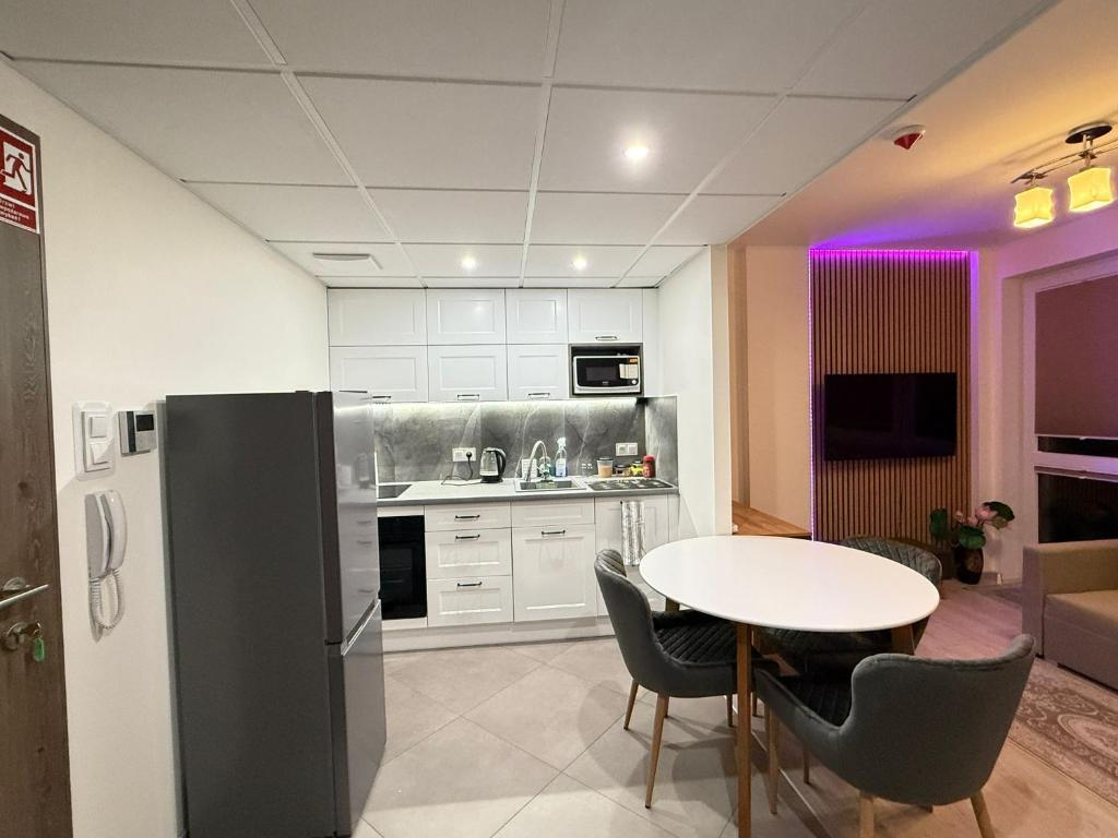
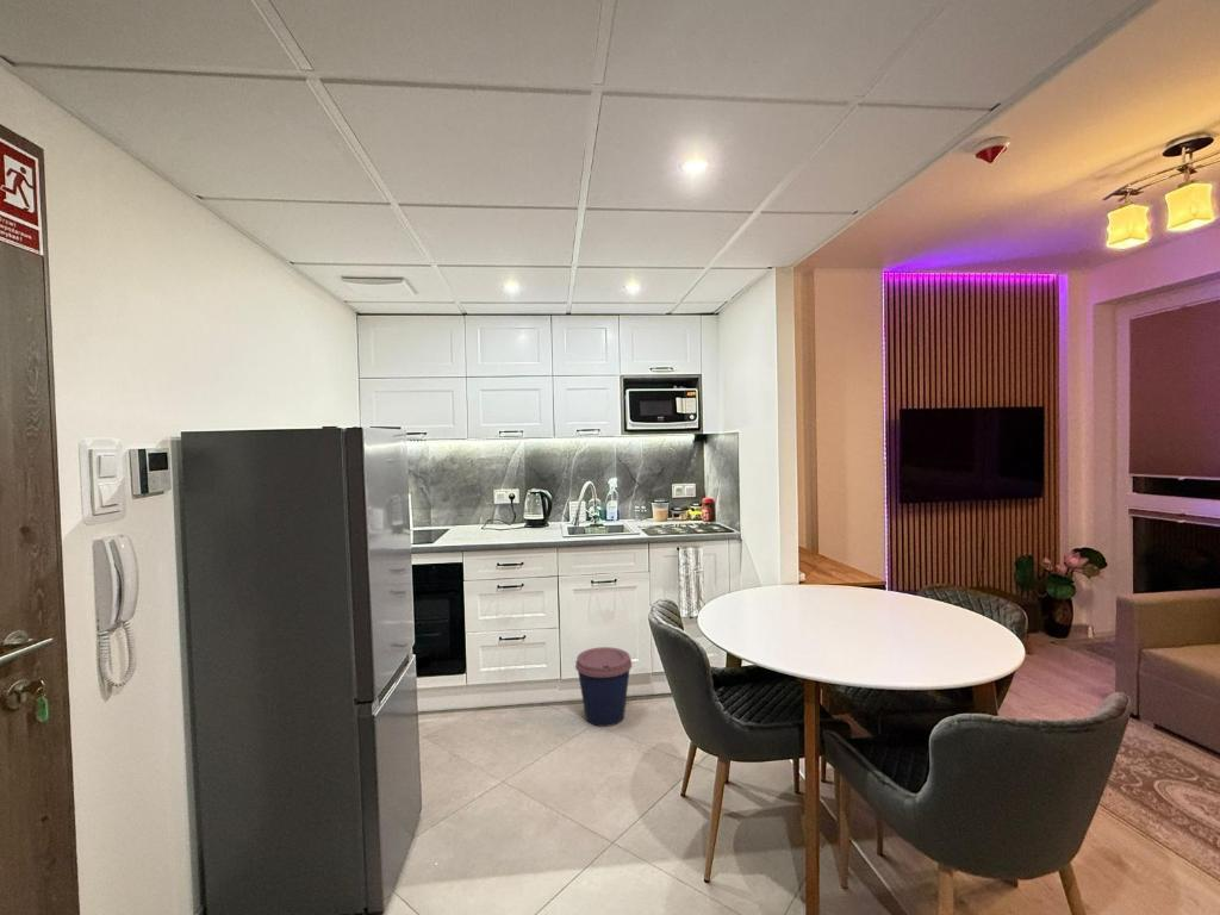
+ coffee cup (604, 686)
